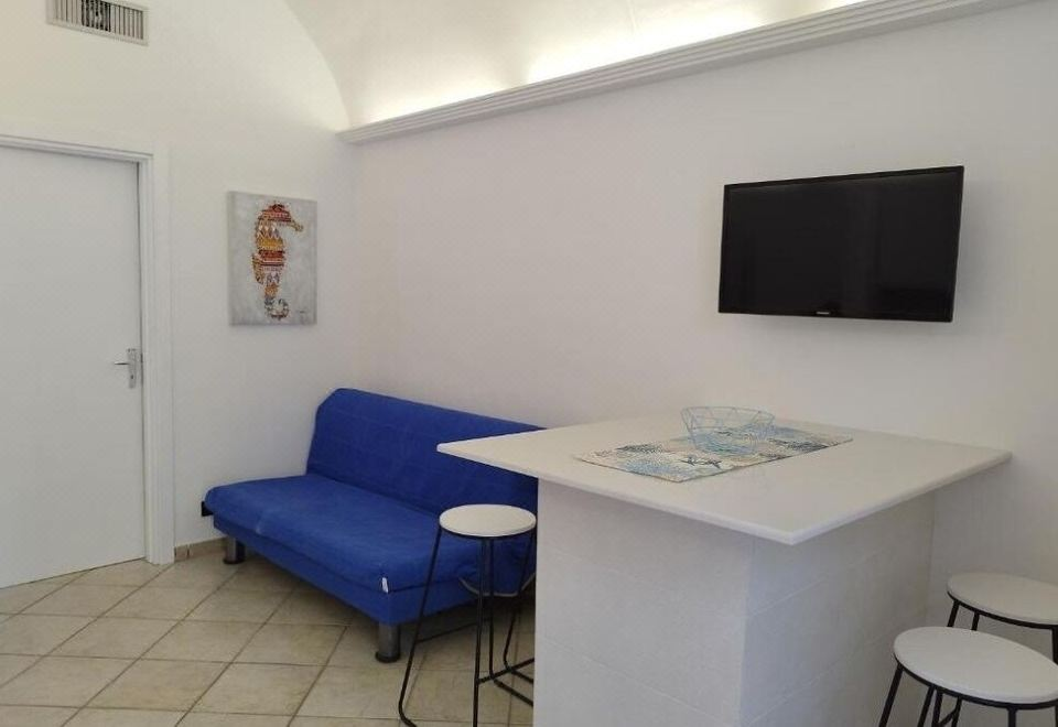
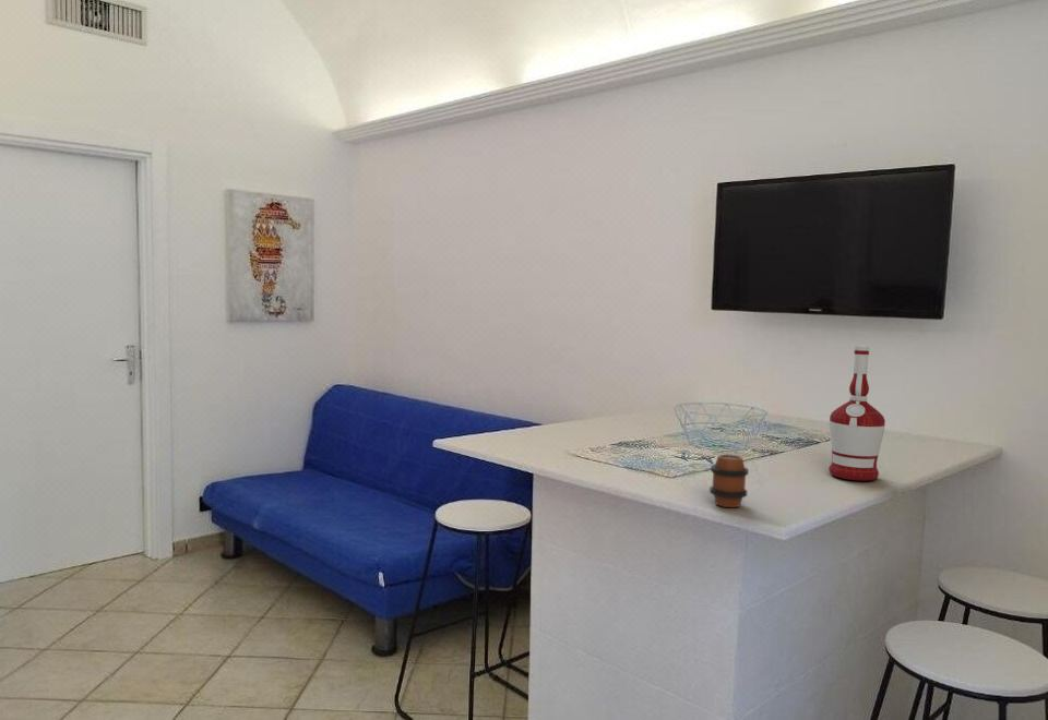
+ alcohol (857, 411)
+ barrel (728, 480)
